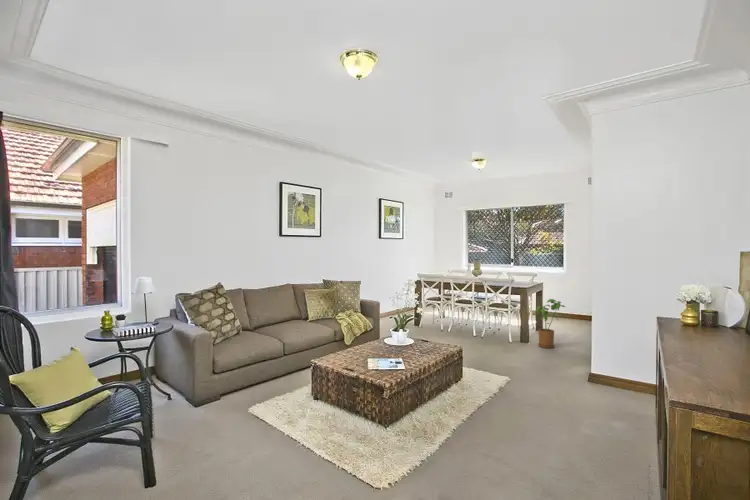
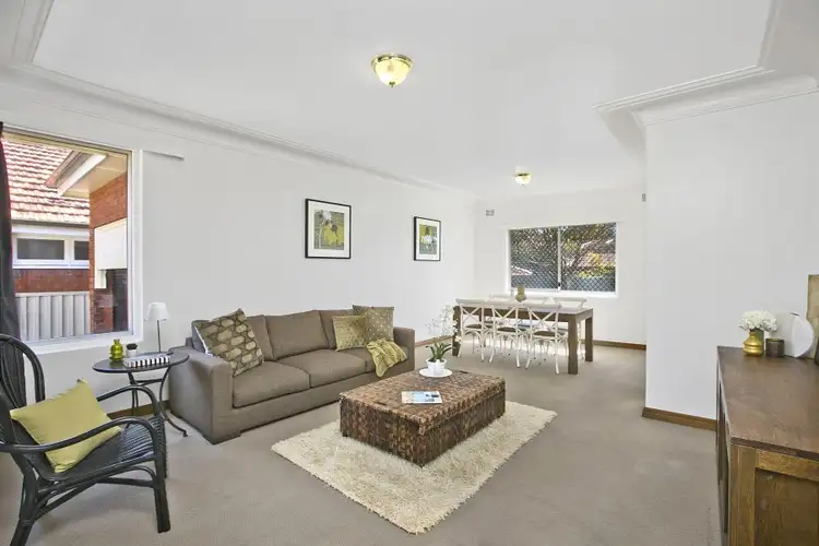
- house plant (546, 323)
